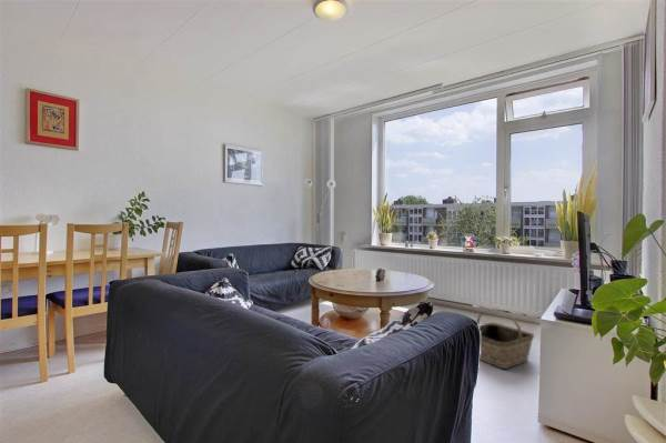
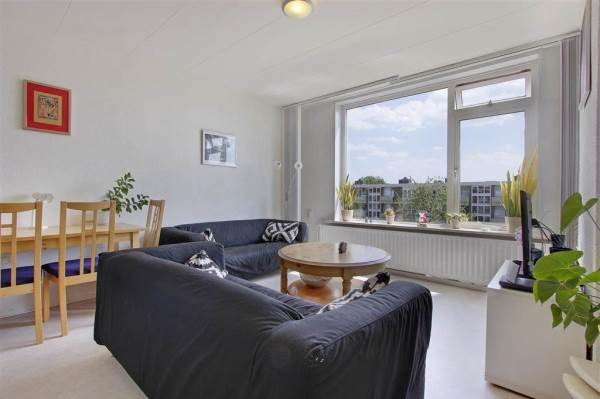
- basket (497, 333)
